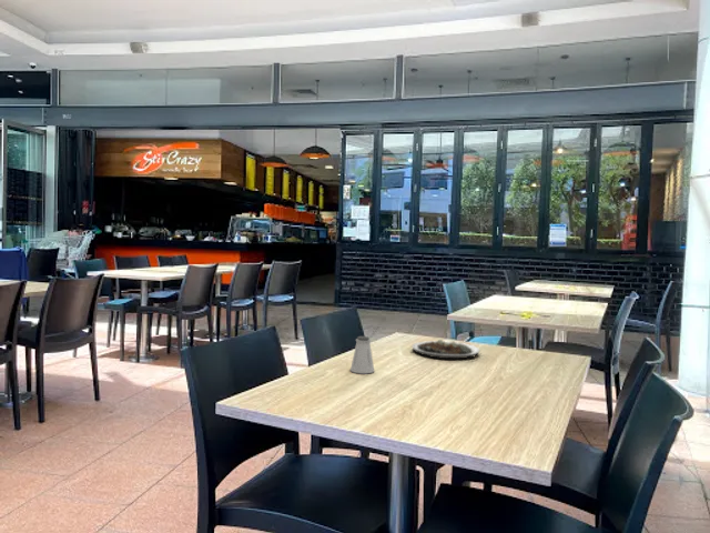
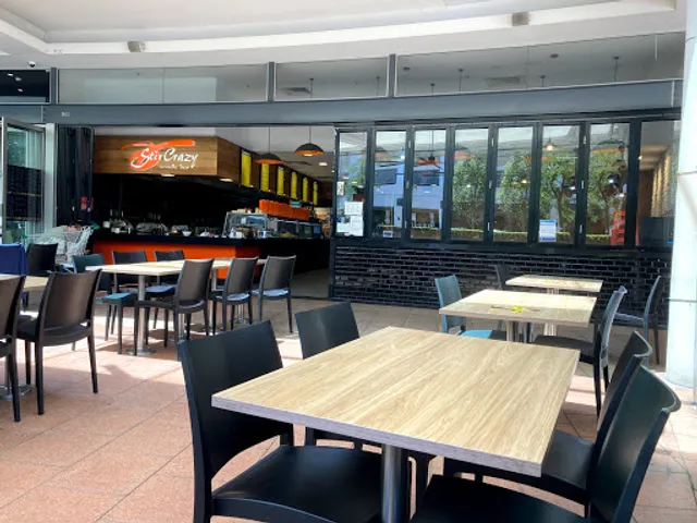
- plate (445, 346)
- saltshaker (363, 353)
